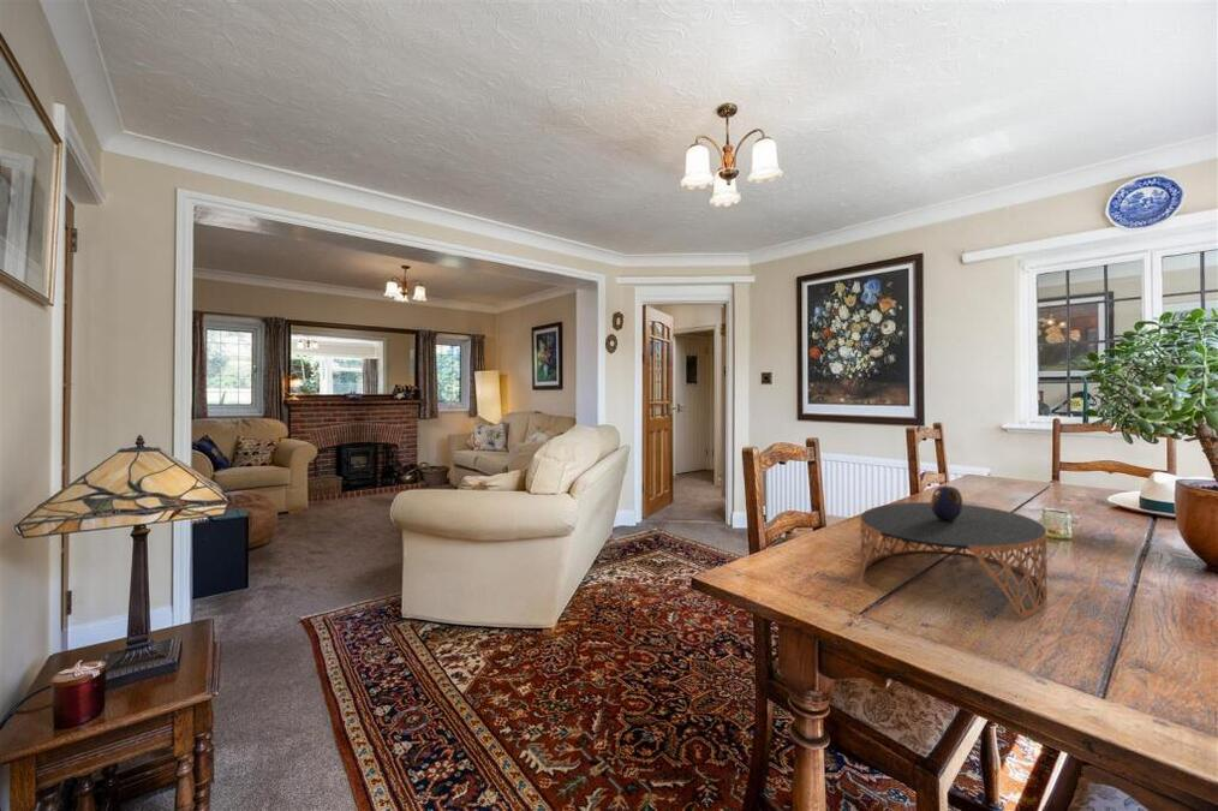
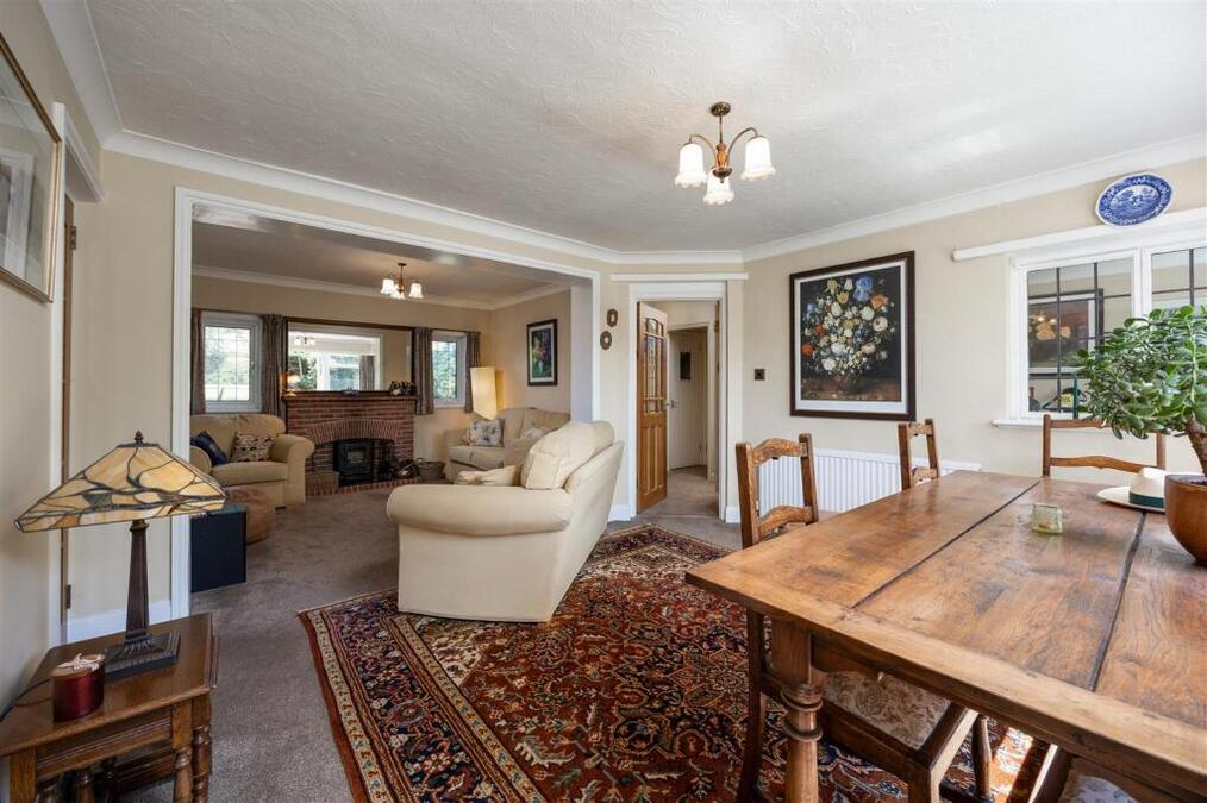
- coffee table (948, 533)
